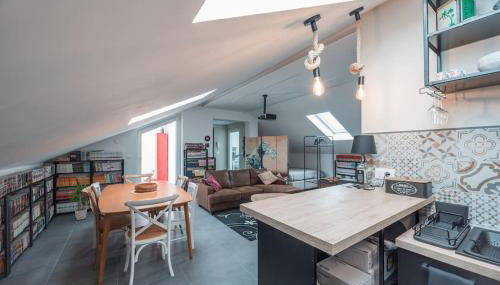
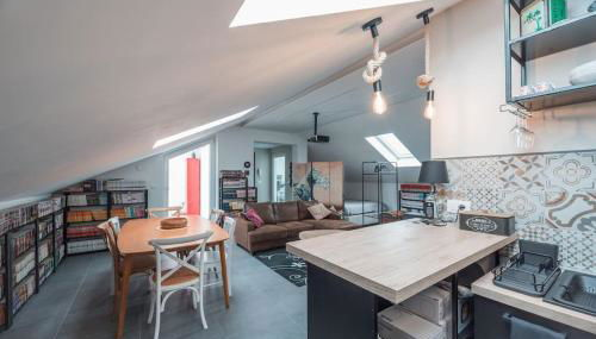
- potted plant (79, 201)
